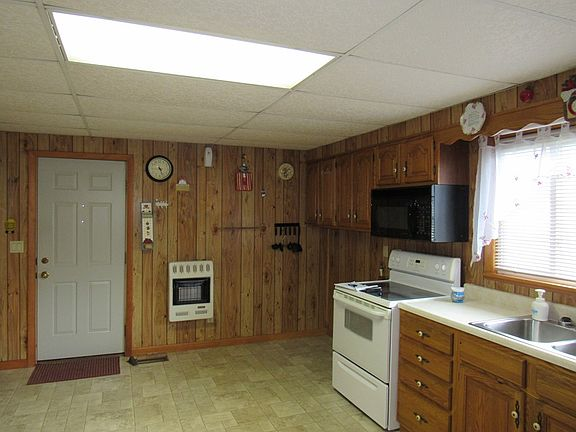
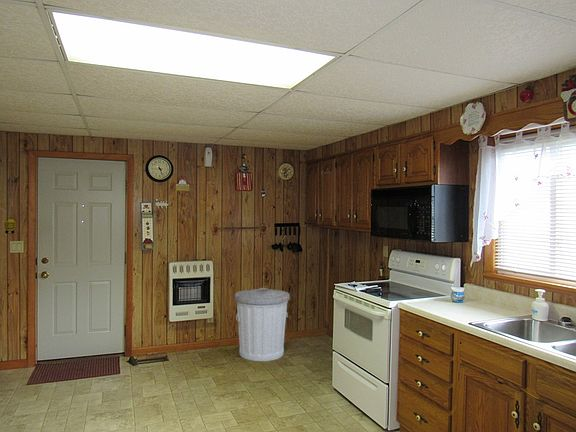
+ trash can (262, 320)
